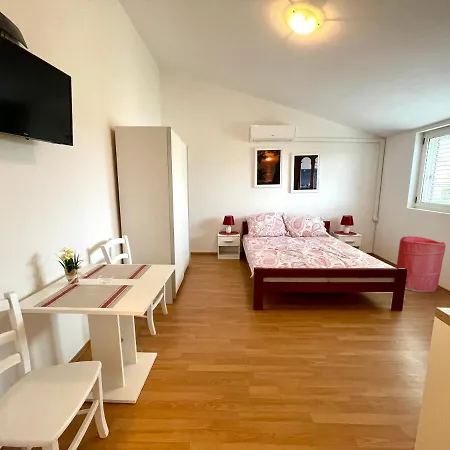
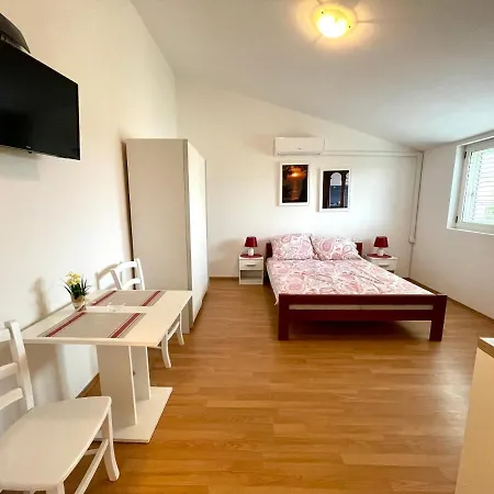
- laundry hamper (419, 262)
